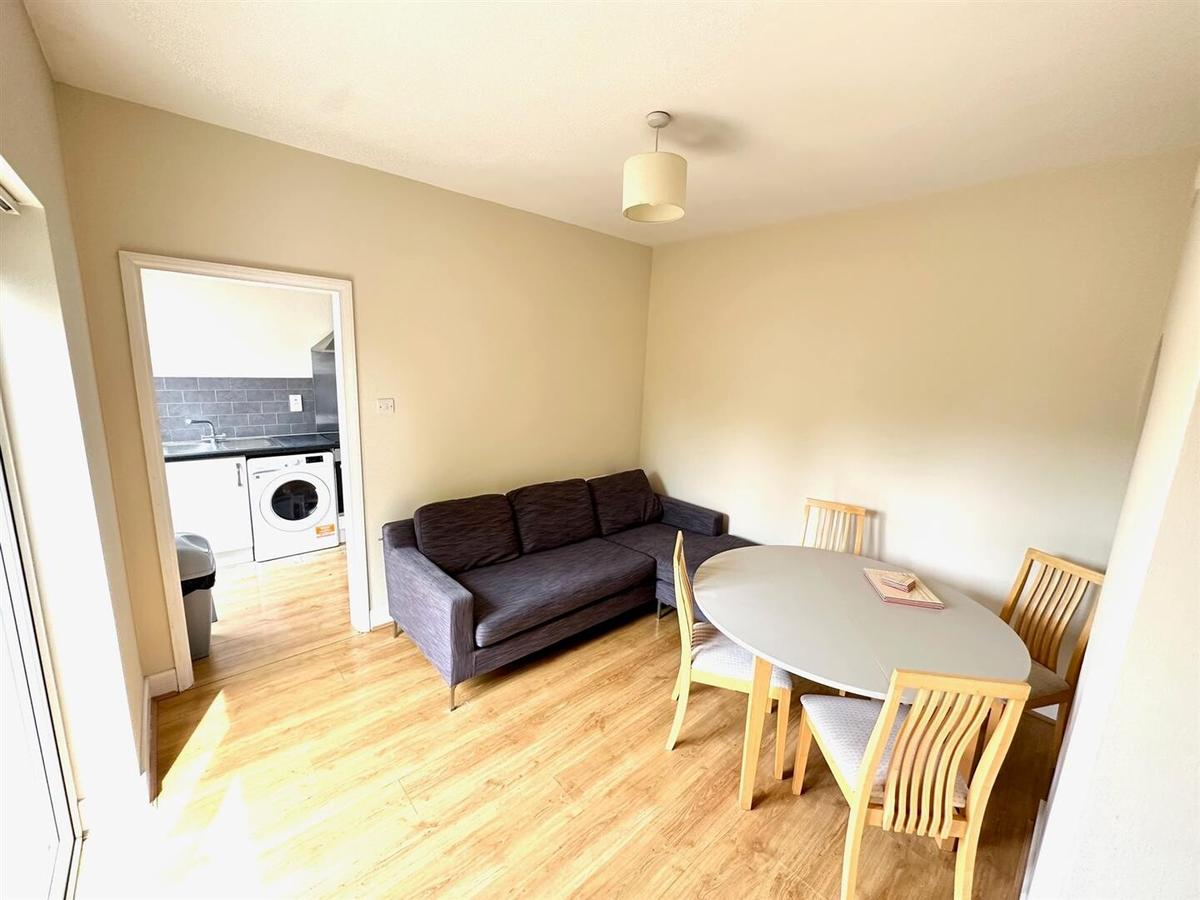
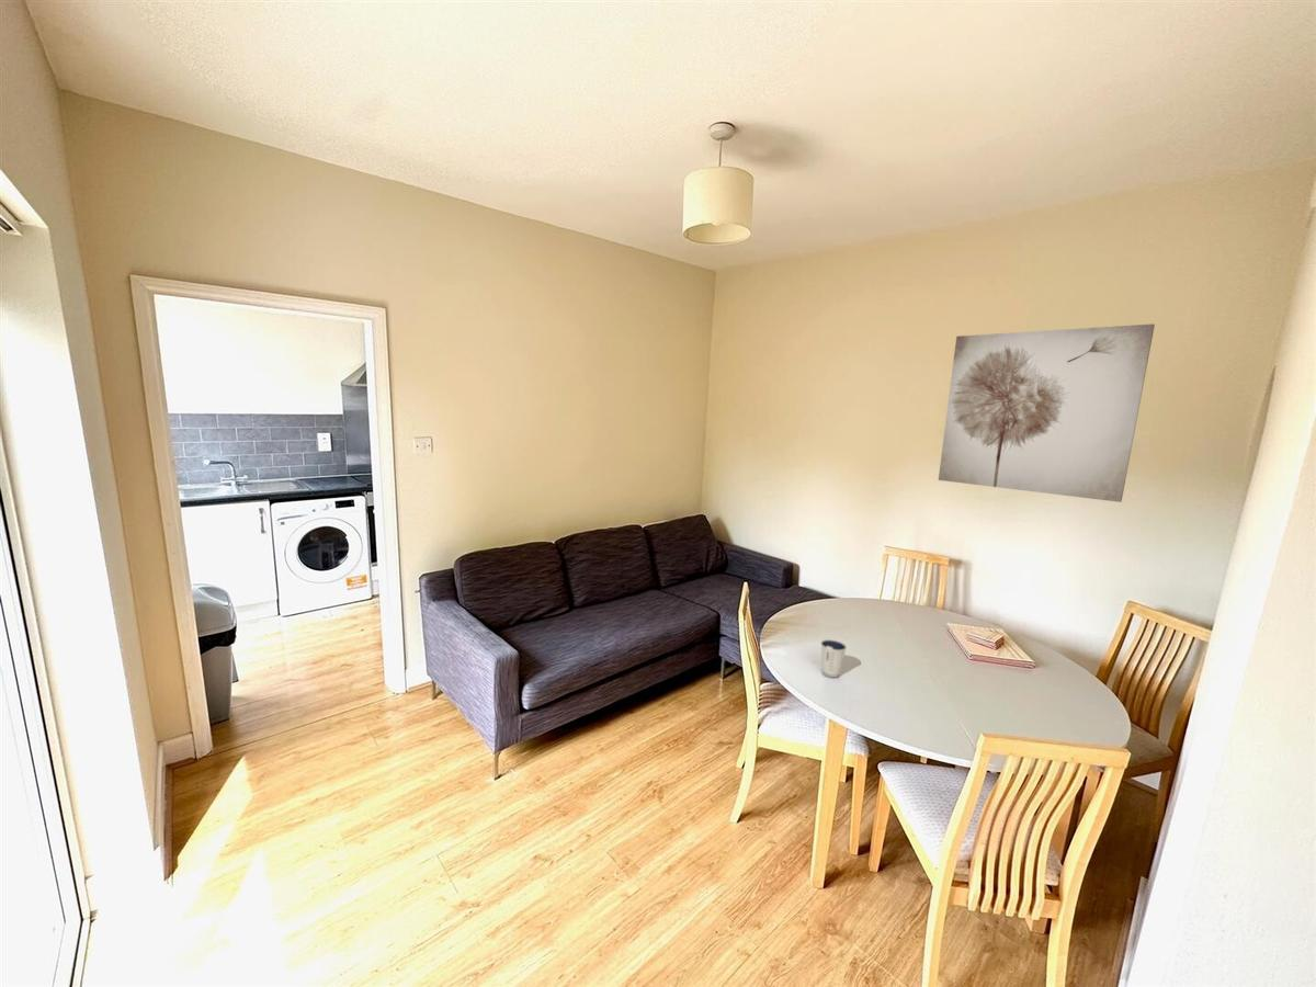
+ dixie cup (831, 659)
+ wall art (1032, 412)
